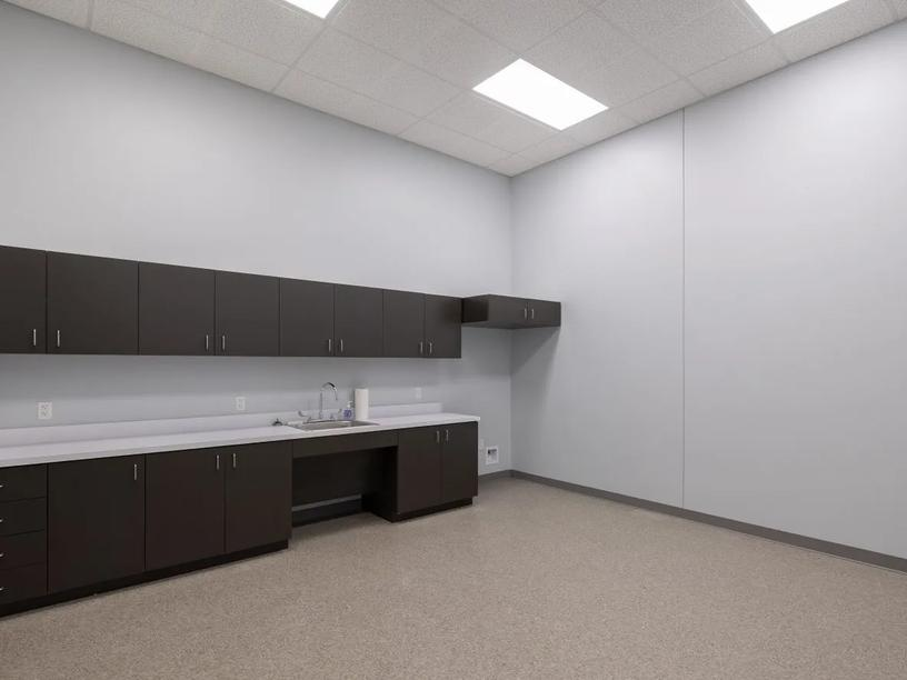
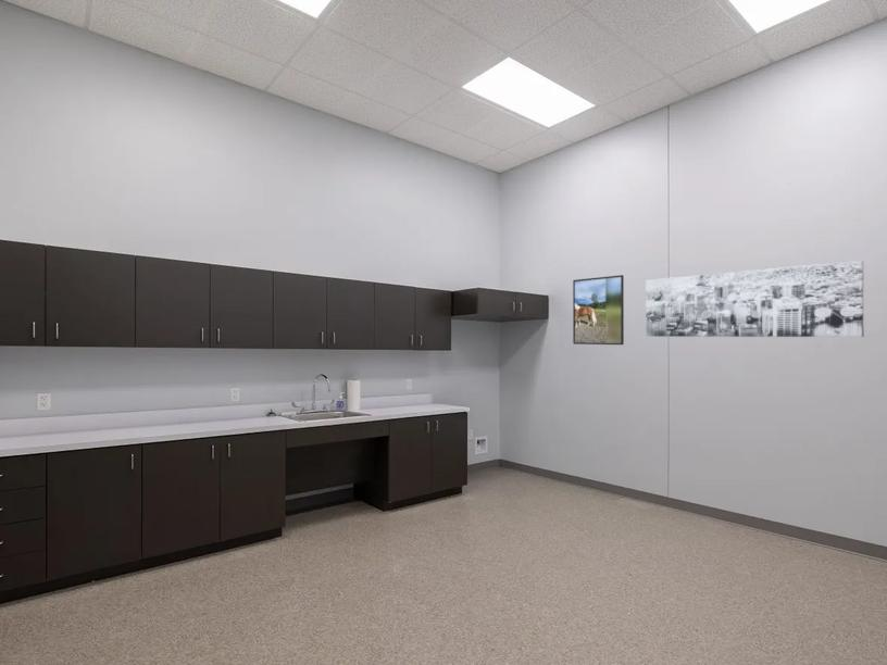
+ wall art (738, 304)
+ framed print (597, 311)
